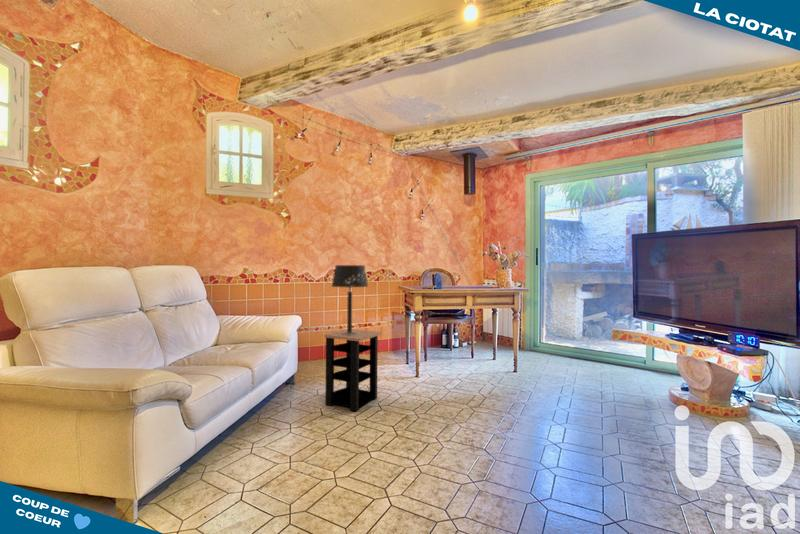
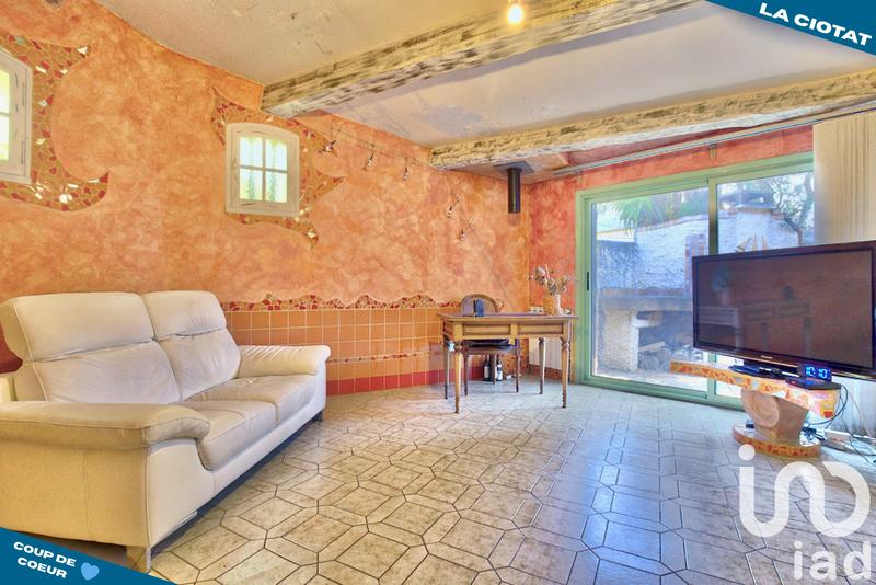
- side table (352, 367)
- table lamp (349, 299)
